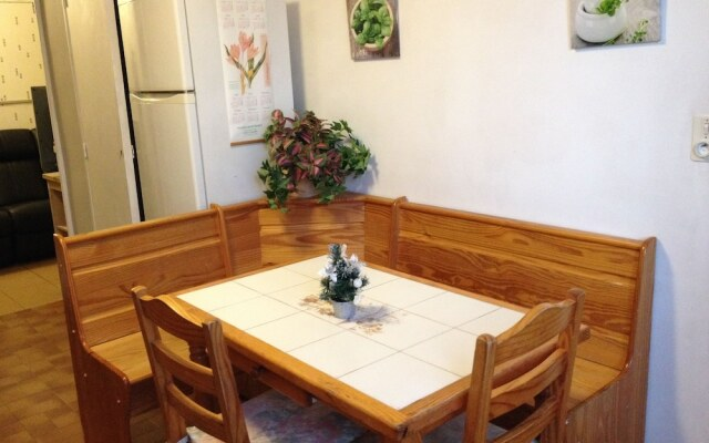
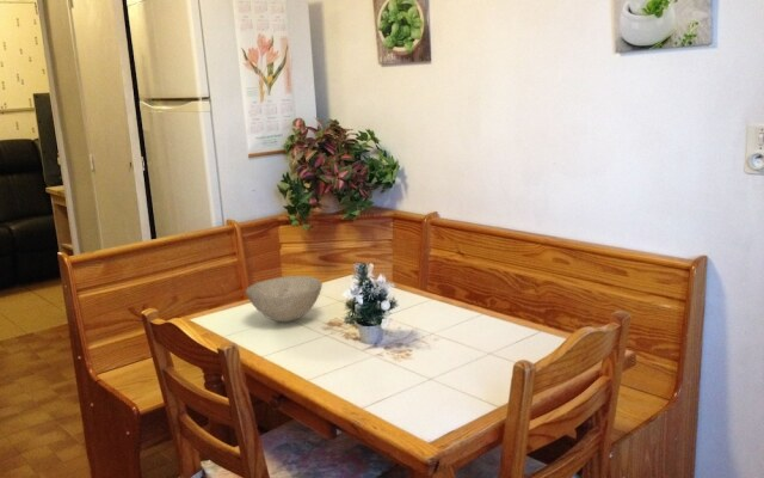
+ bowl (285, 302)
